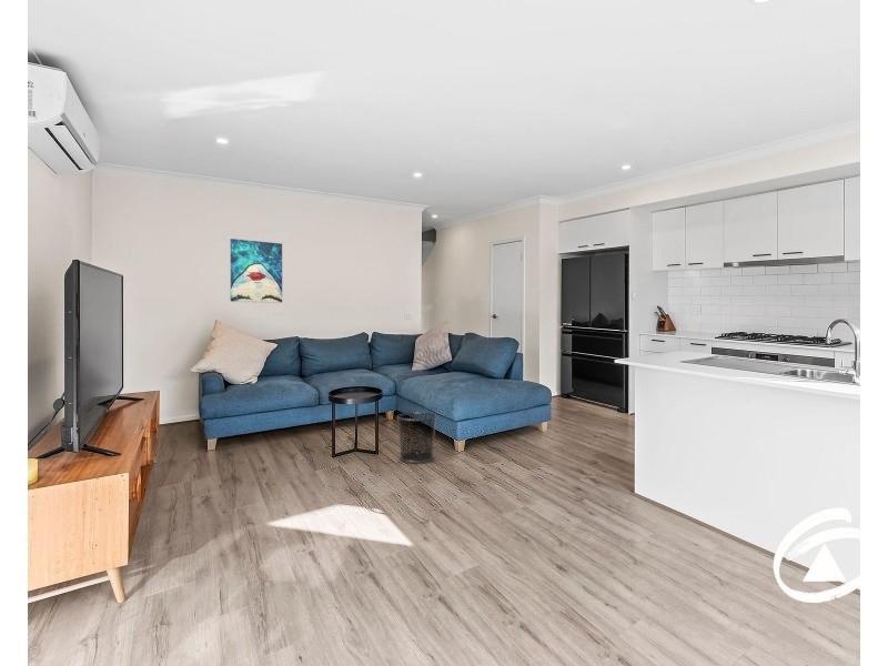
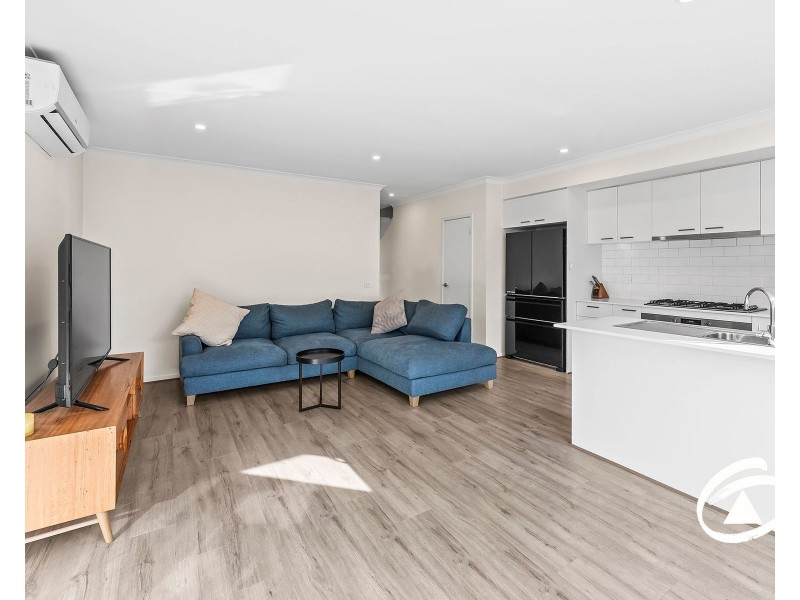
- waste bin (416, 437)
- wall art (256, 271)
